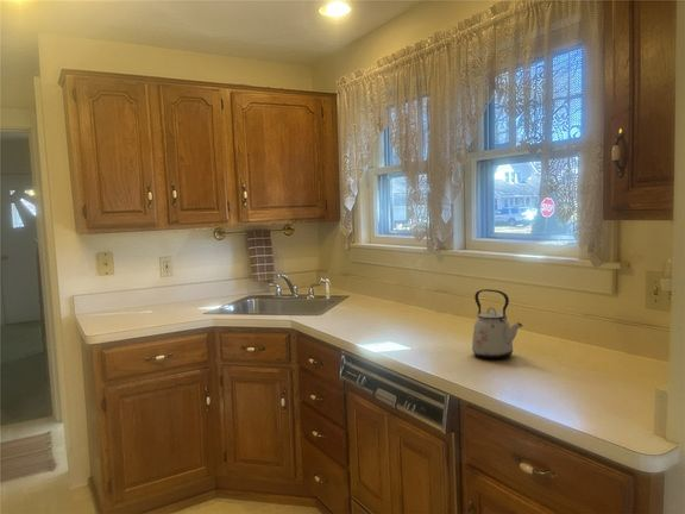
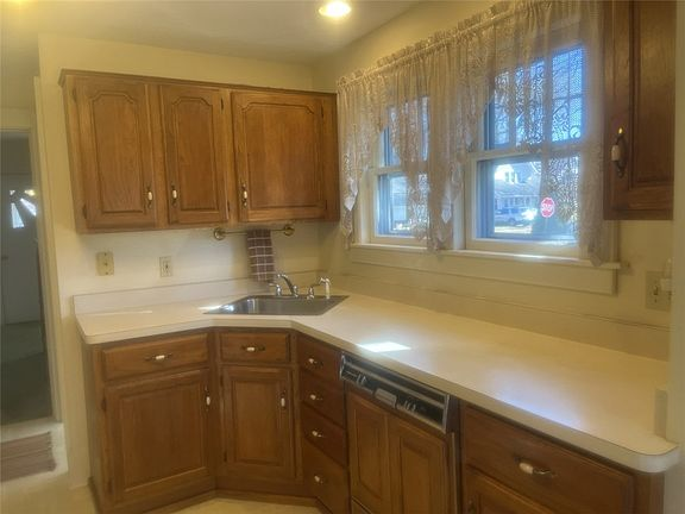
- kettle (497, 324)
